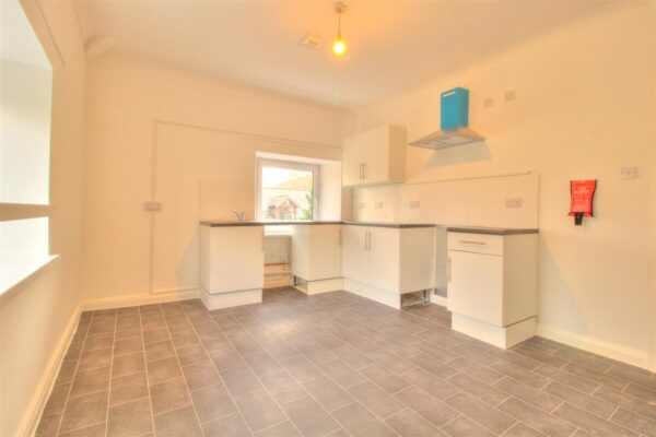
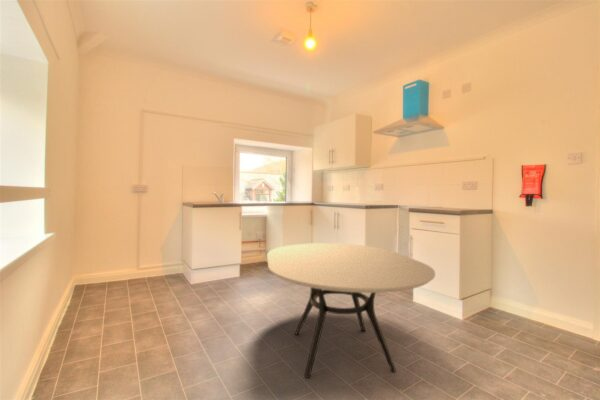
+ dining table (340, 308)
